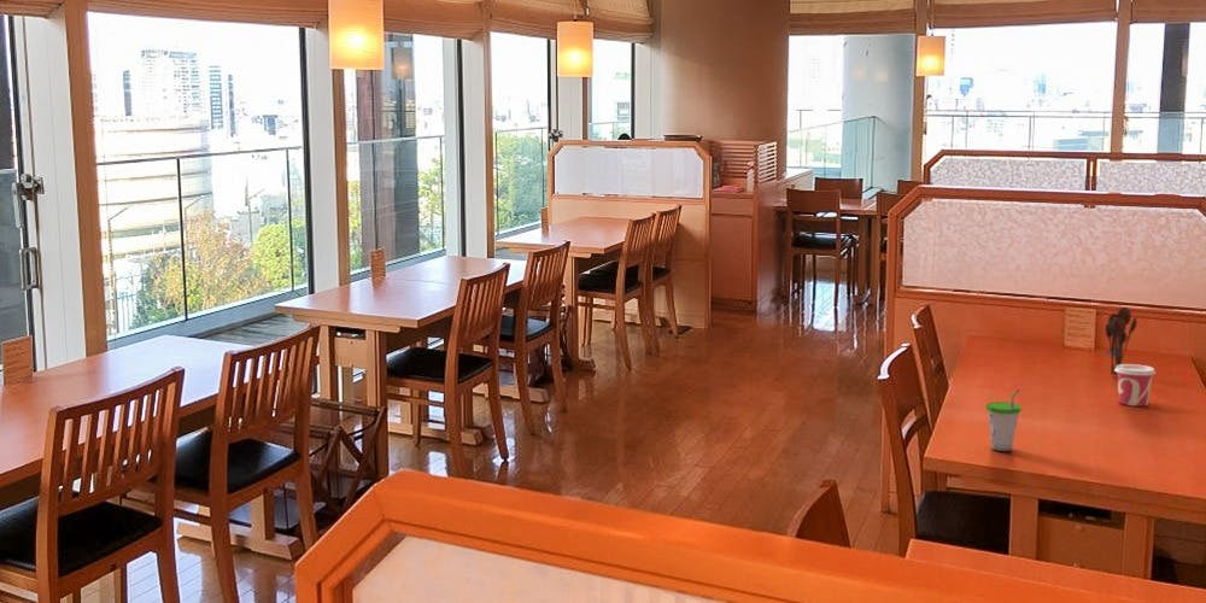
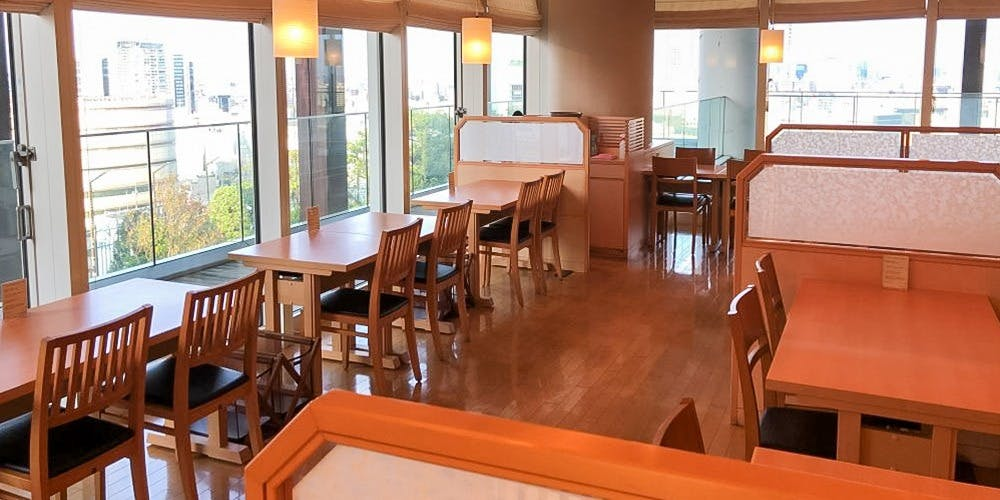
- cup (1134, 385)
- utensil holder (1119, 341)
- cup (1002, 417)
